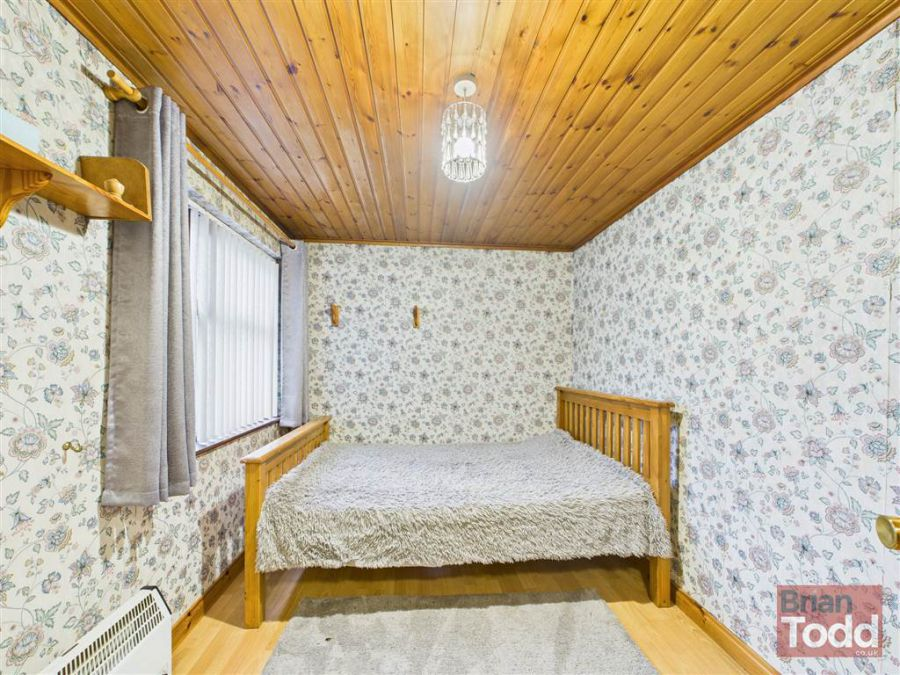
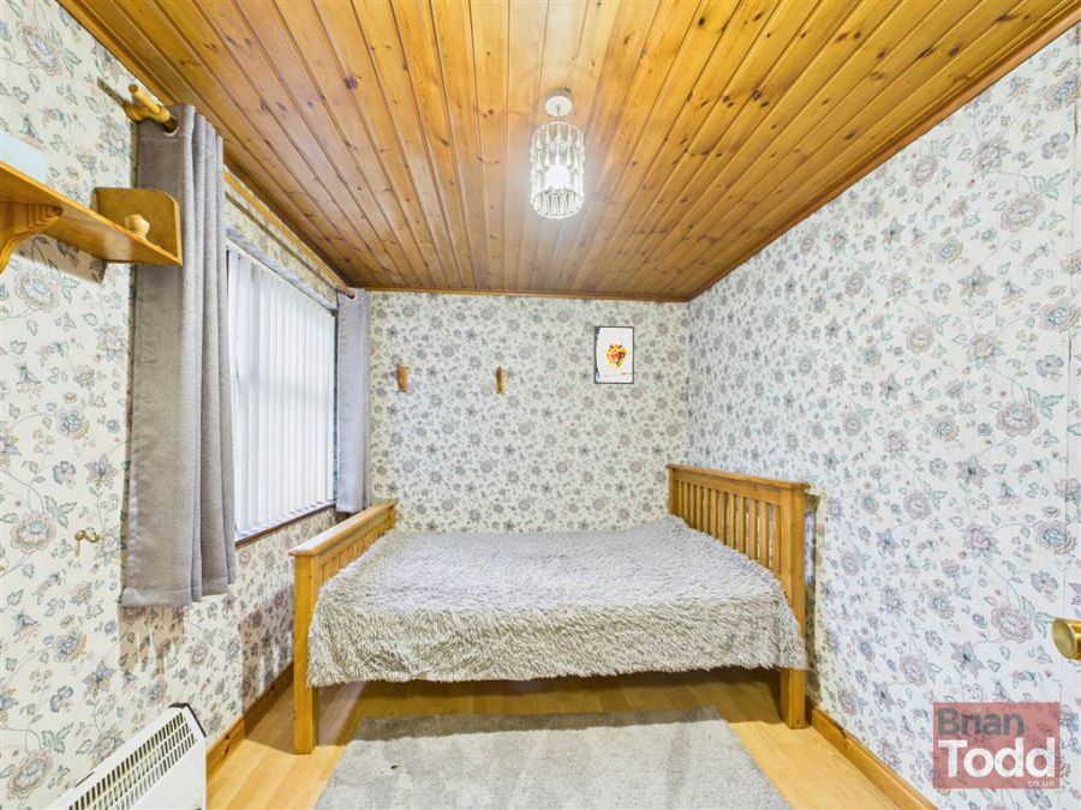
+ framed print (614, 354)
